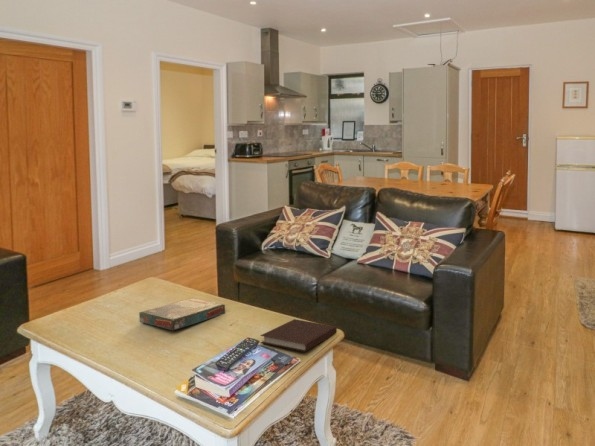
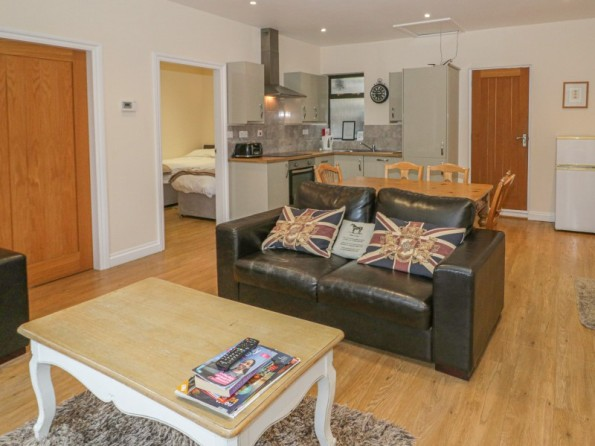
- board game (183, 312)
- notebook (299, 334)
